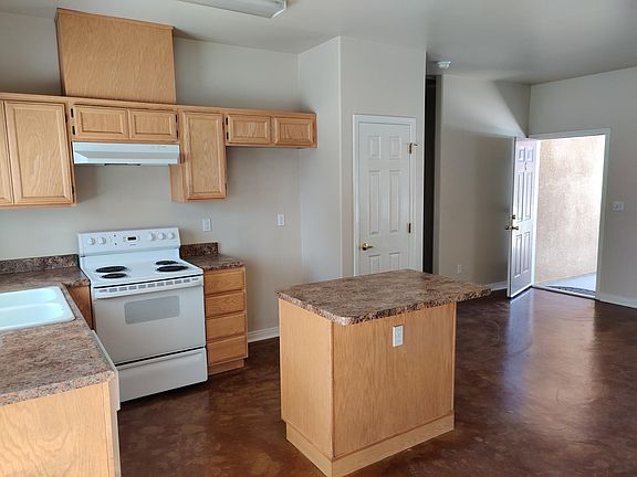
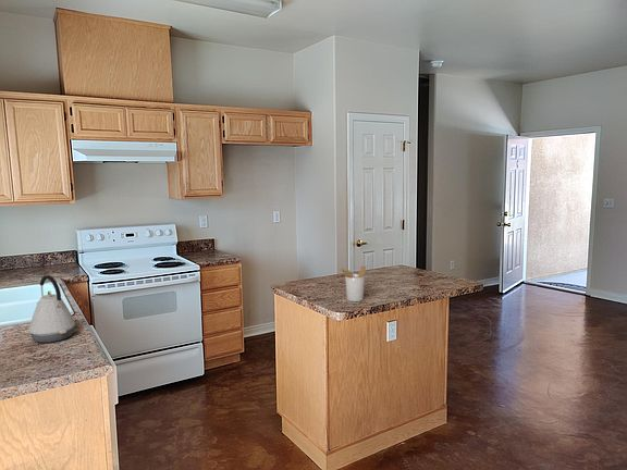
+ kettle (50, 306)
+ utensil holder (352, 283)
